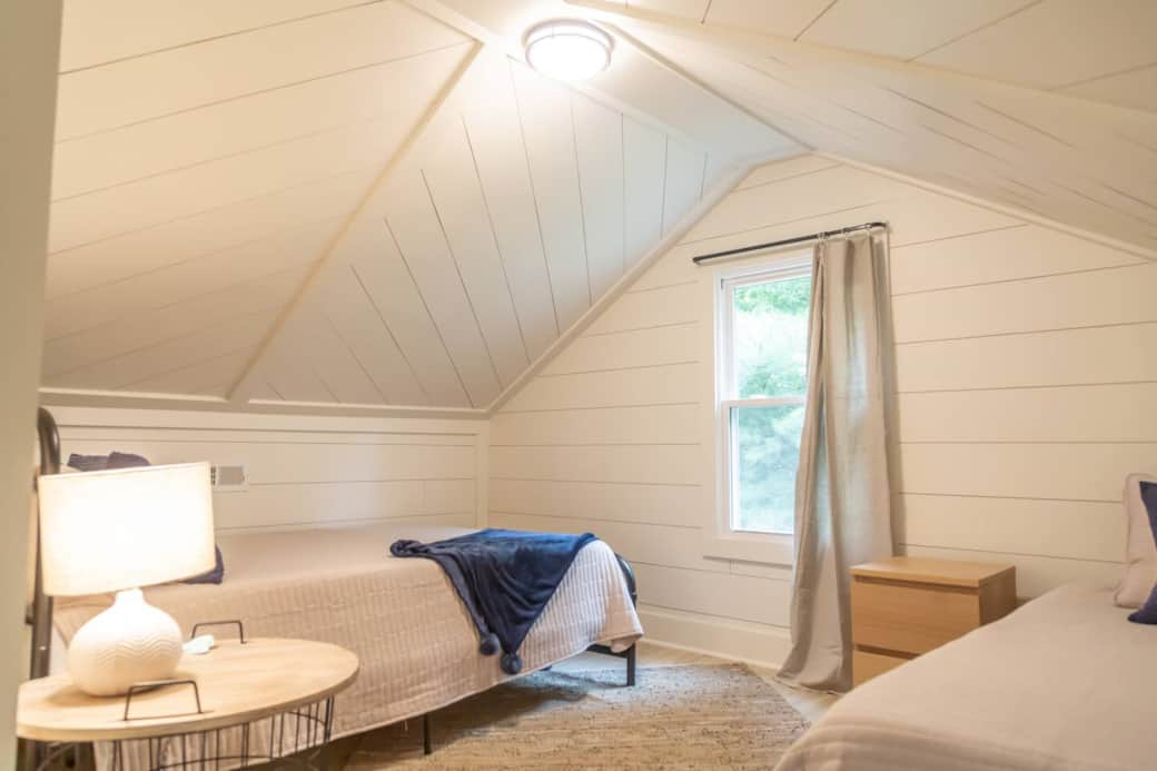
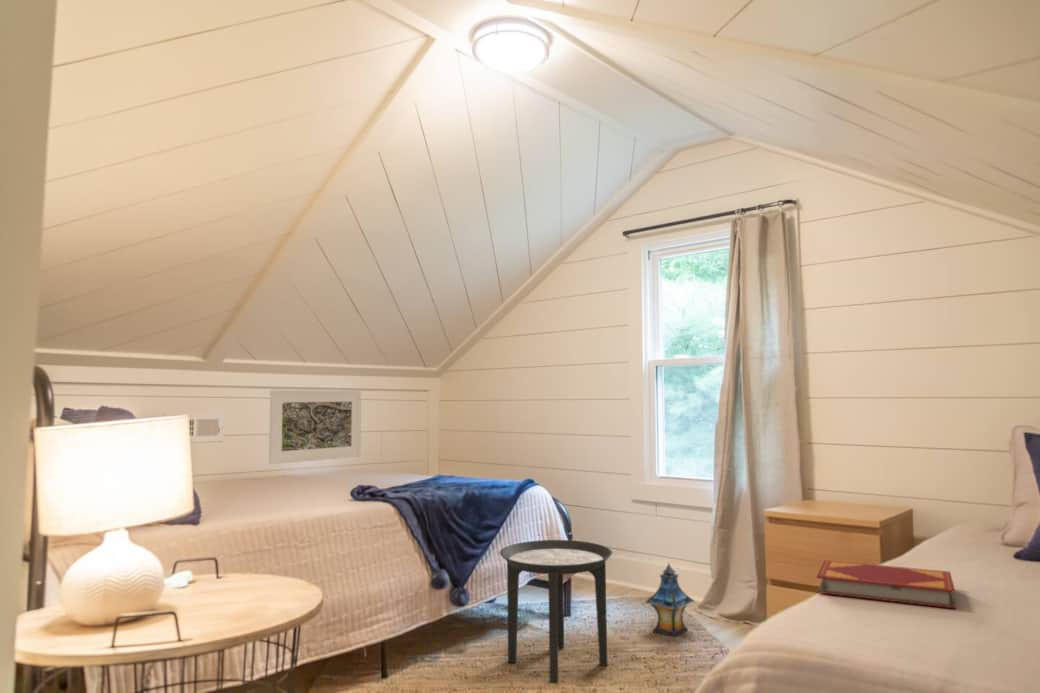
+ lantern (669, 596)
+ hardback book (884, 582)
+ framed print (317, 425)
+ side table (556, 607)
